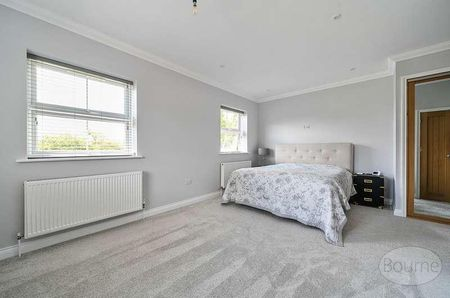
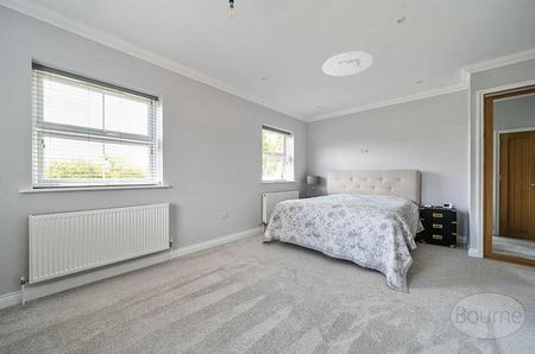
+ ceiling light (346, 62)
